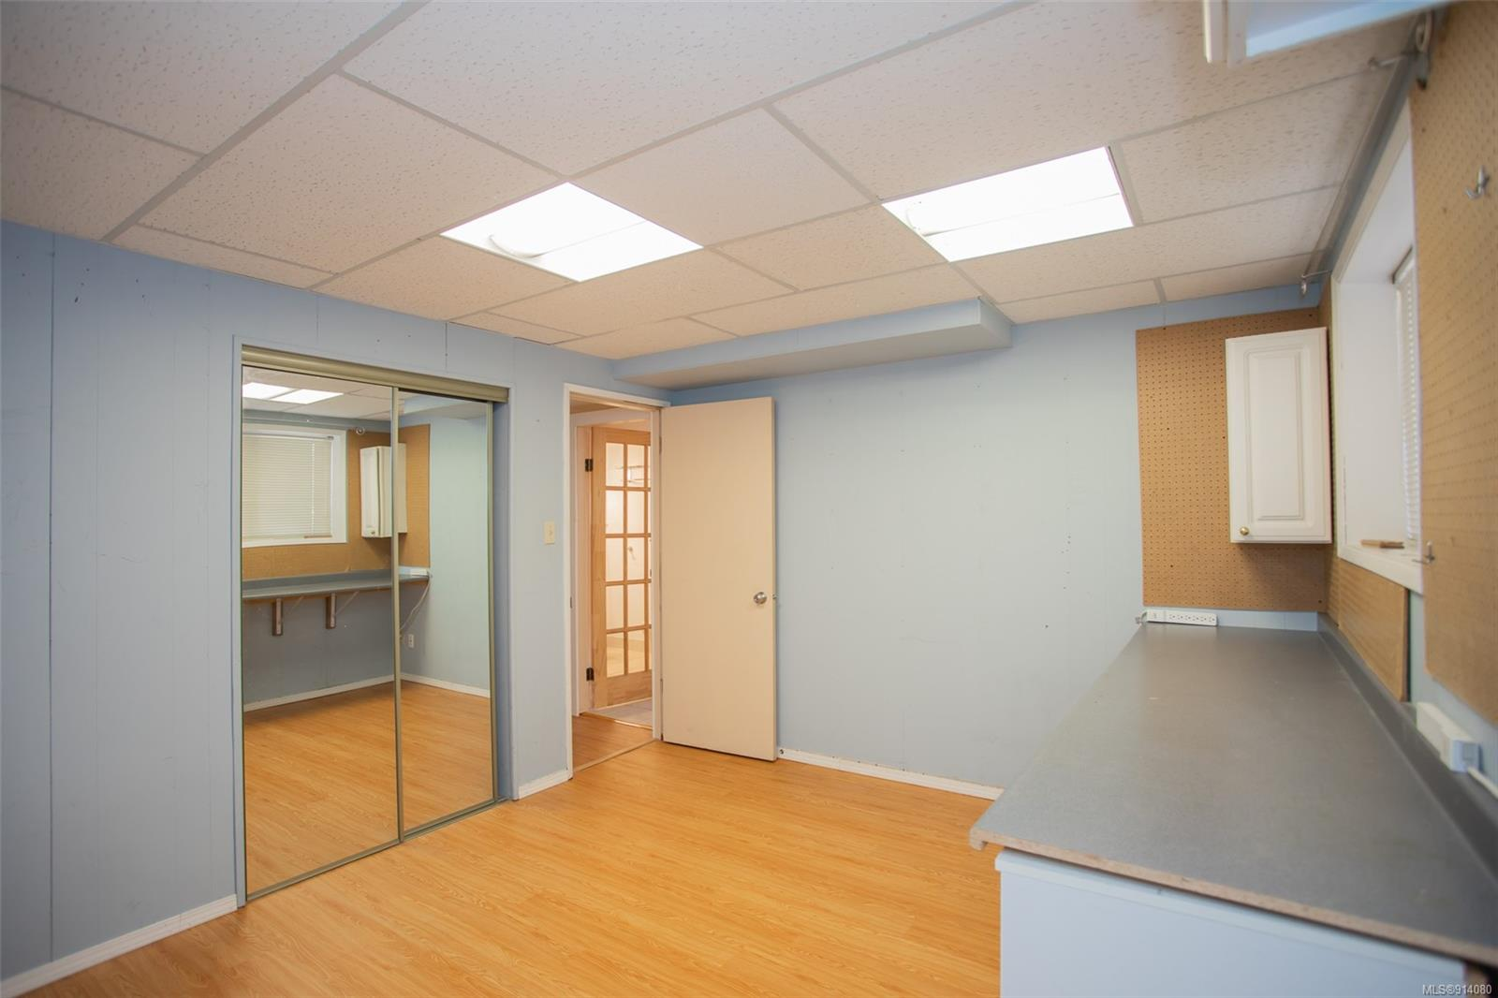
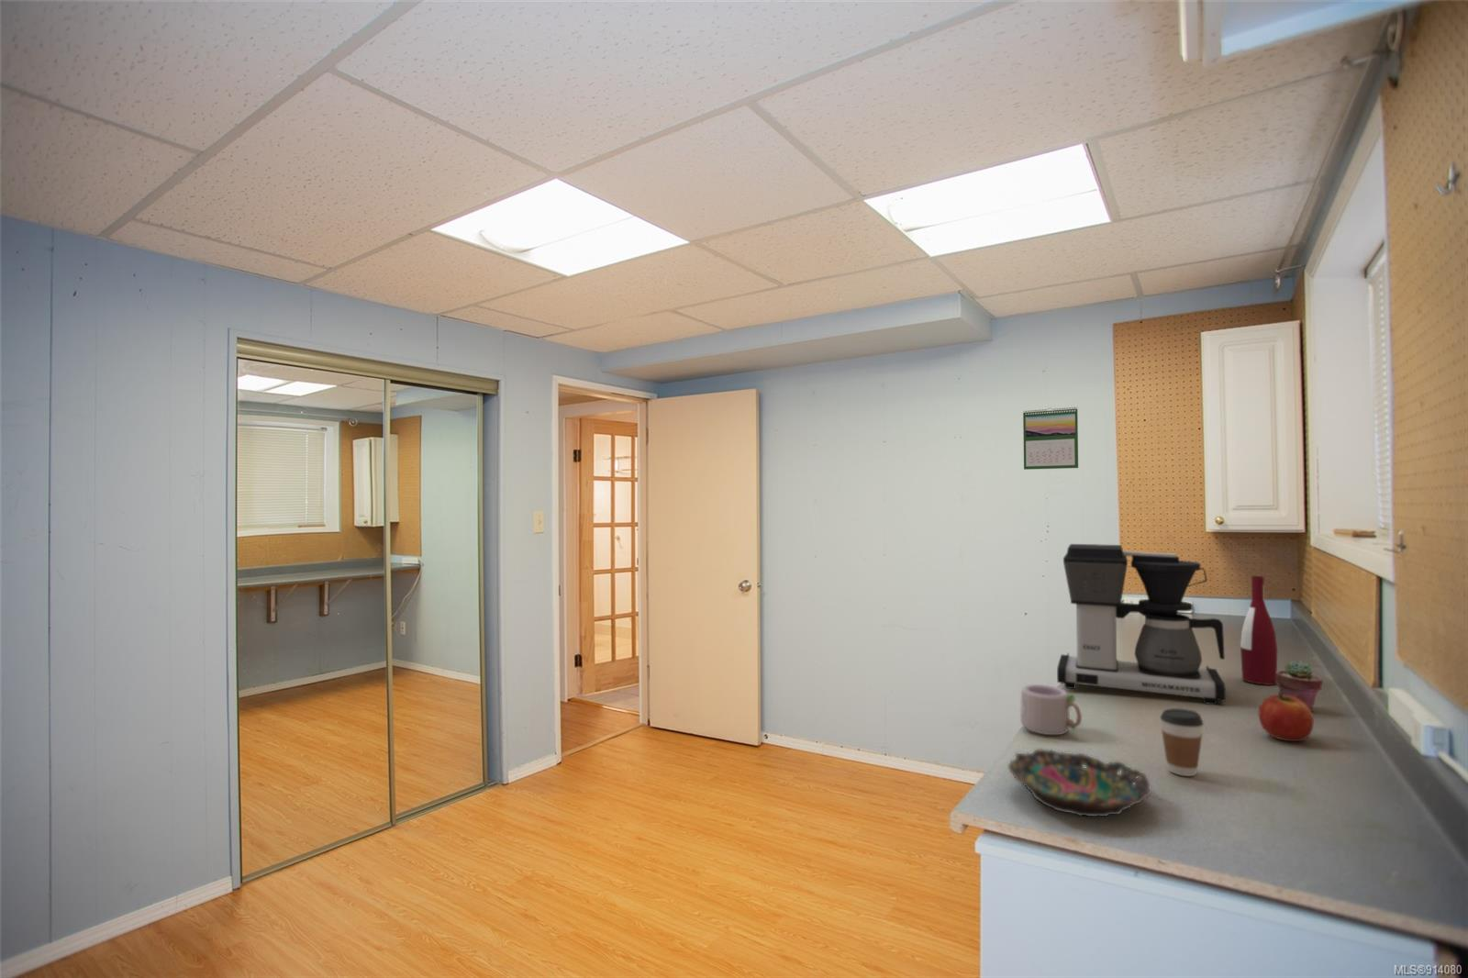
+ coffee cup (1181, 741)
+ coffee maker (1139, 612)
+ alcohol (1257, 629)
+ potted succulent (1298, 684)
+ calendar (1050, 438)
+ apple (1286, 715)
+ mug (1051, 709)
+ bowl (1076, 784)
